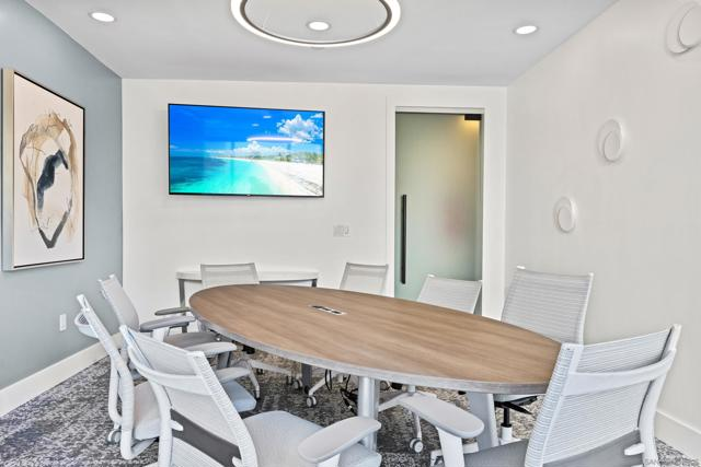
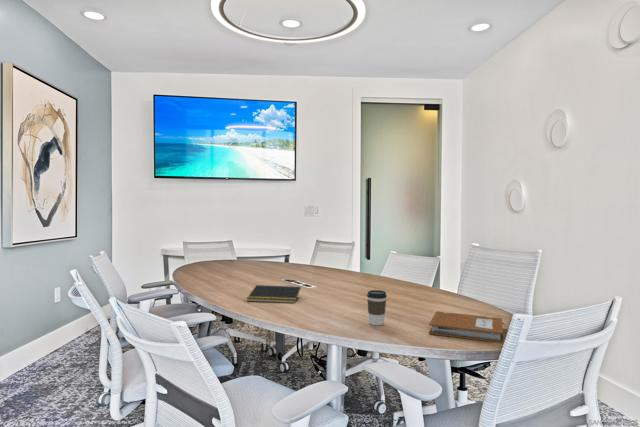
+ coffee cup (376, 307)
+ notepad (274, 293)
+ notebook (468, 325)
